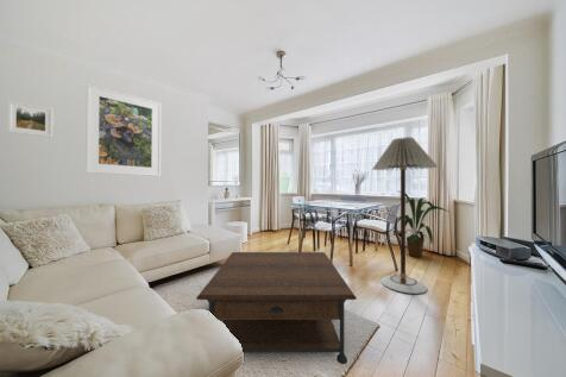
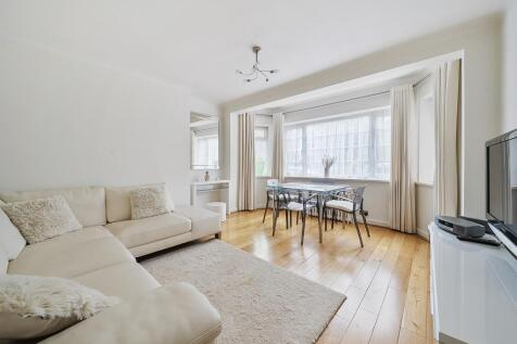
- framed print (126, 134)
- coffee table (277, 294)
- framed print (31, 119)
- house plant (421, 224)
- floor lamp (402, 211)
